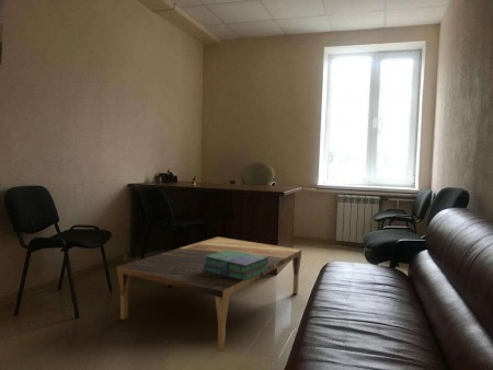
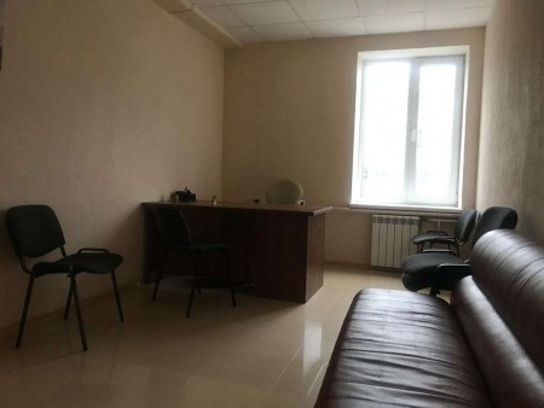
- stack of books (236, 263)
- coffee table (219, 280)
